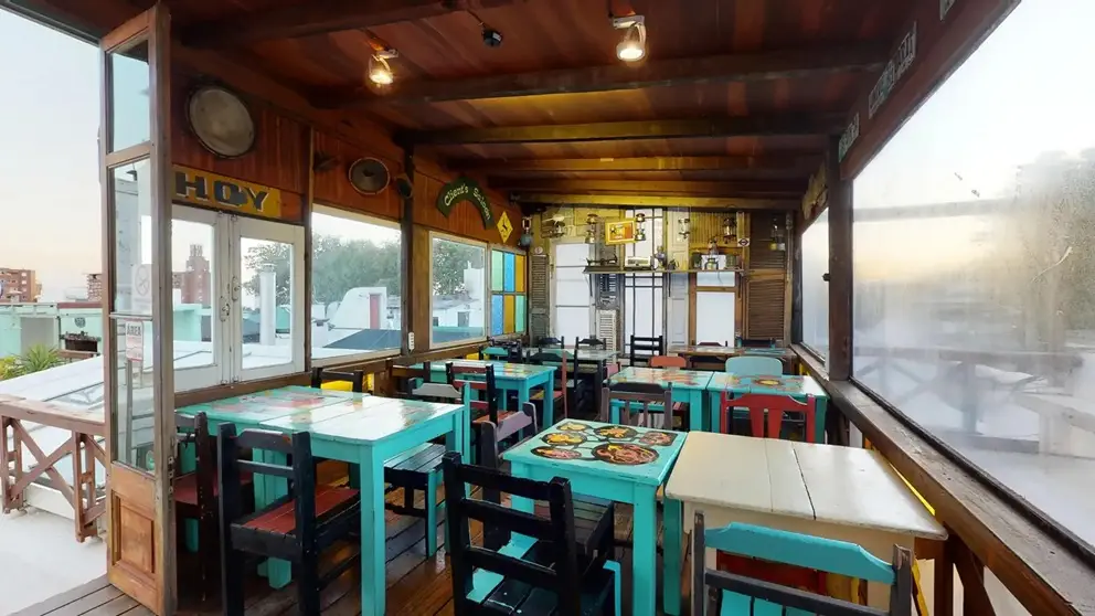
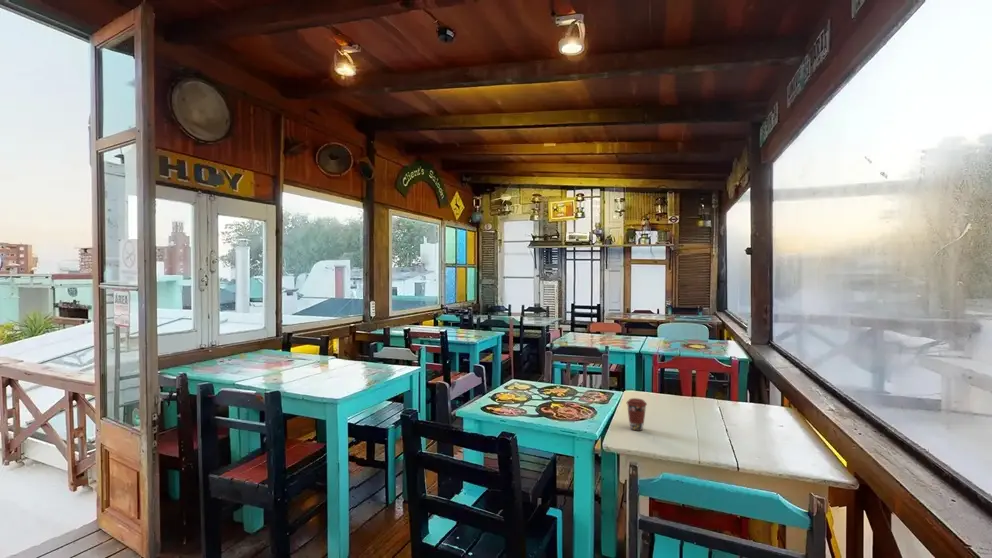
+ coffee cup (636, 414)
